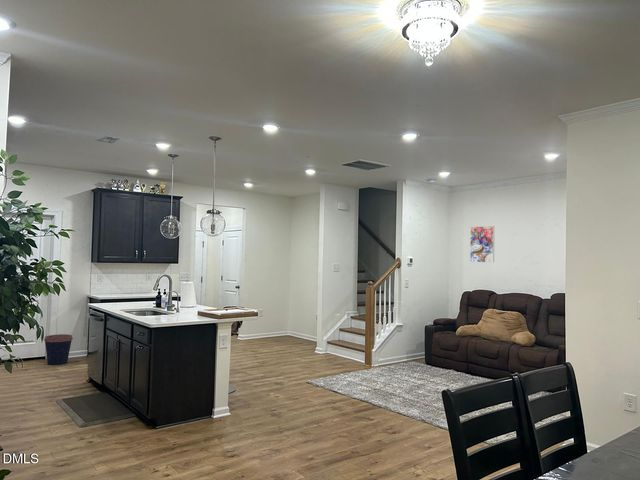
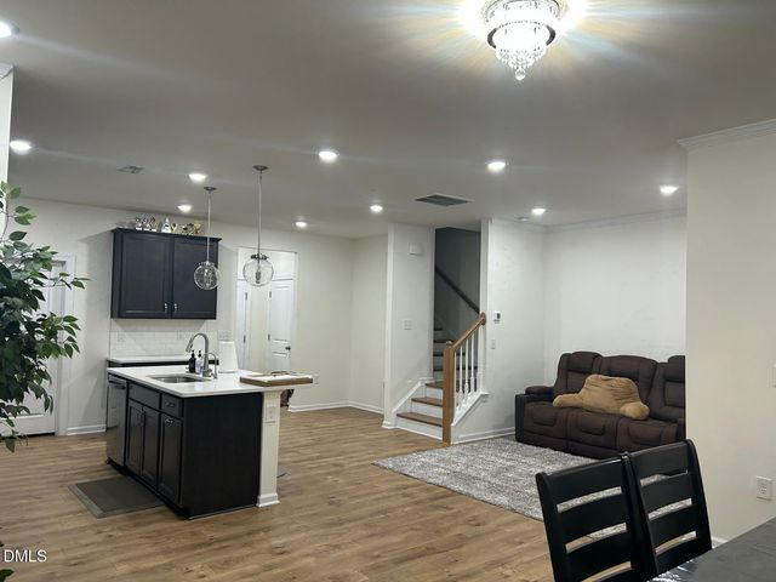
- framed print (482, 244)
- coffee cup (58, 349)
